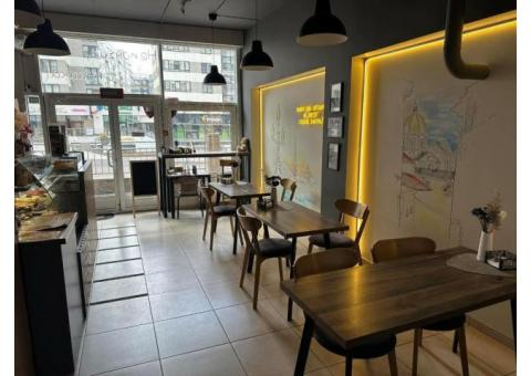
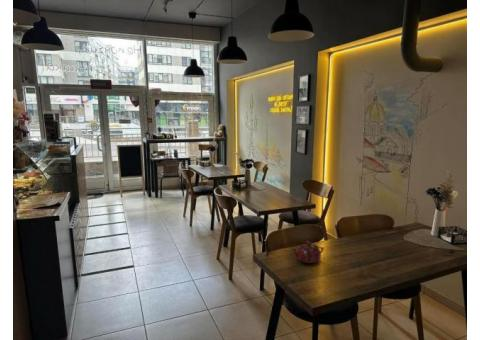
+ teapot (307, 250)
